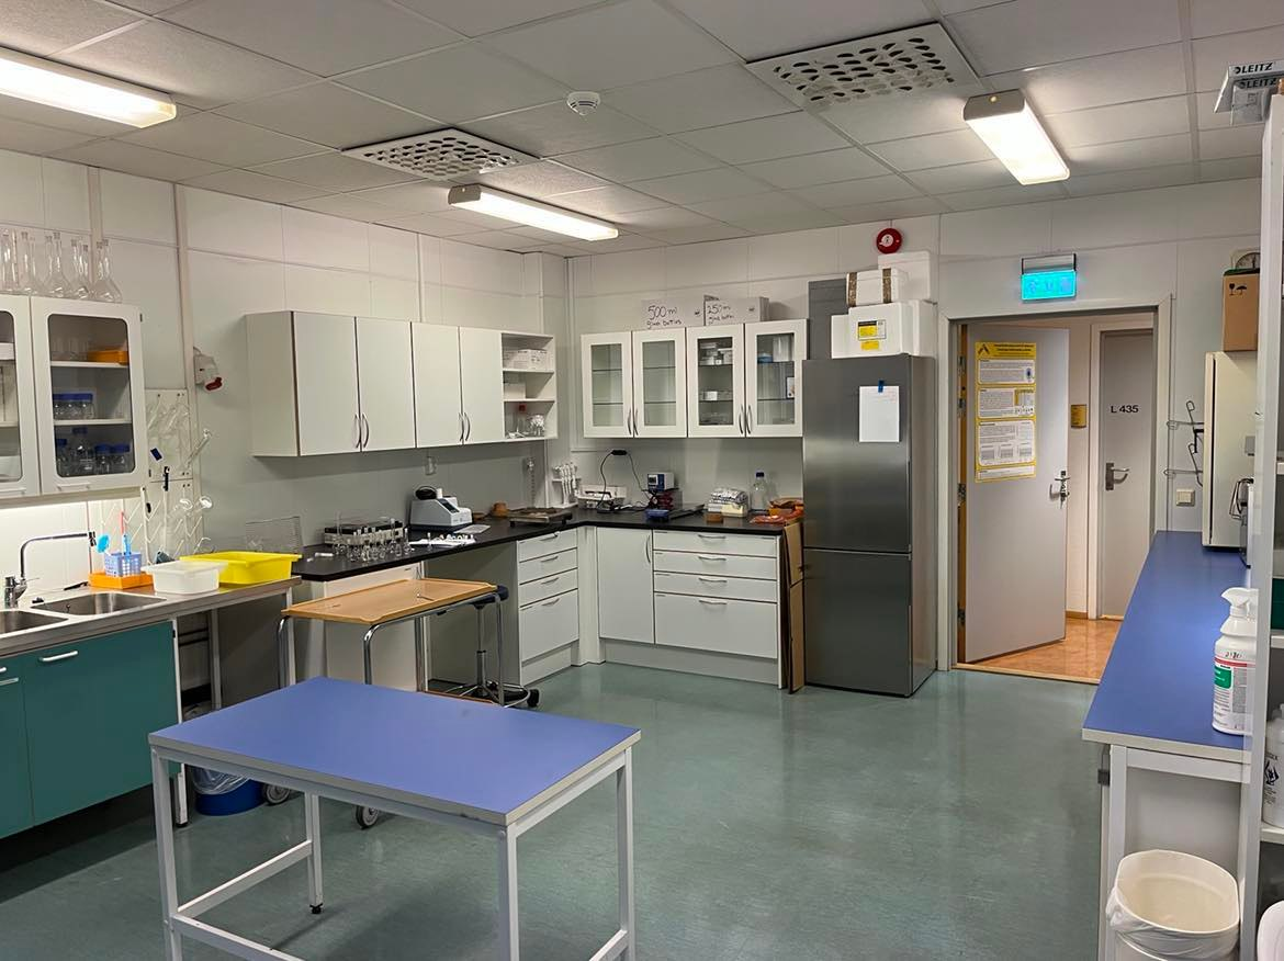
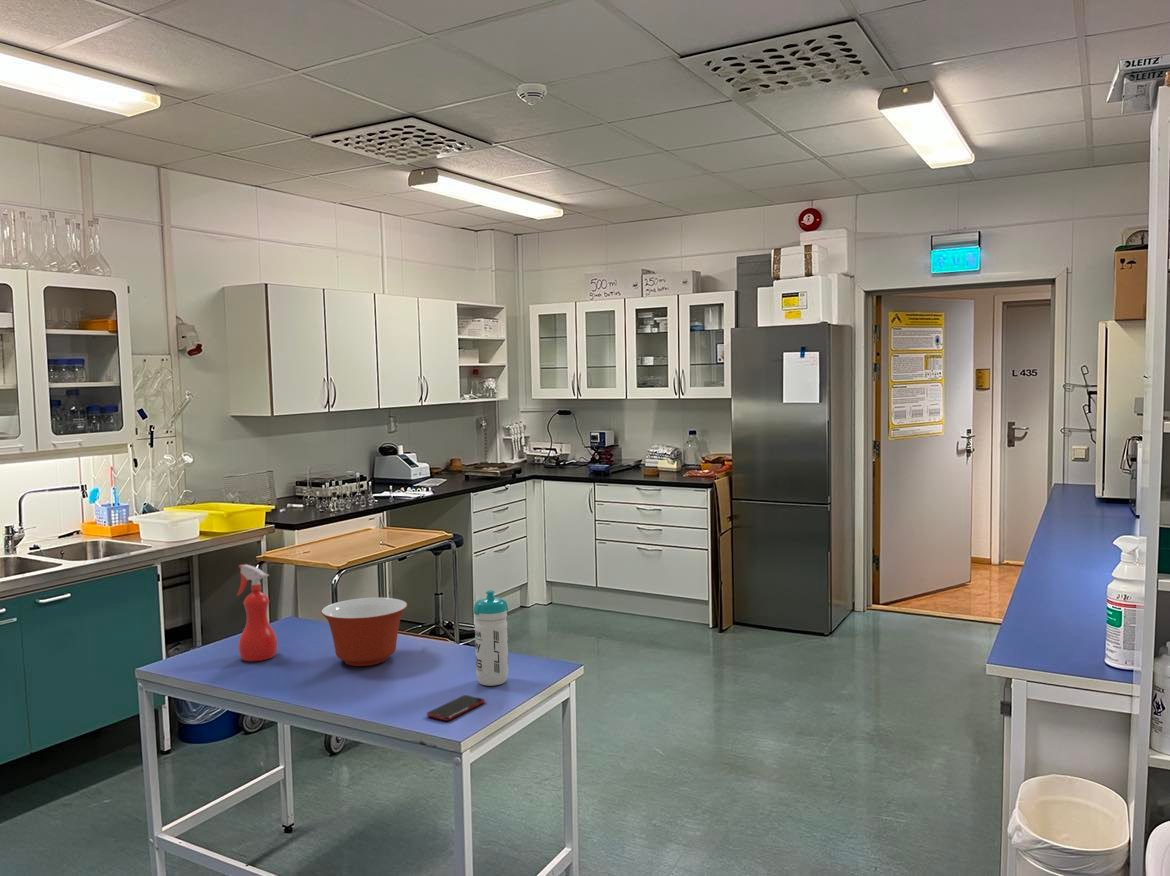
+ water bottle (491, 636)
+ spray bottle (253, 611)
+ smartphone (456, 707)
+ mixing bowl (365, 633)
